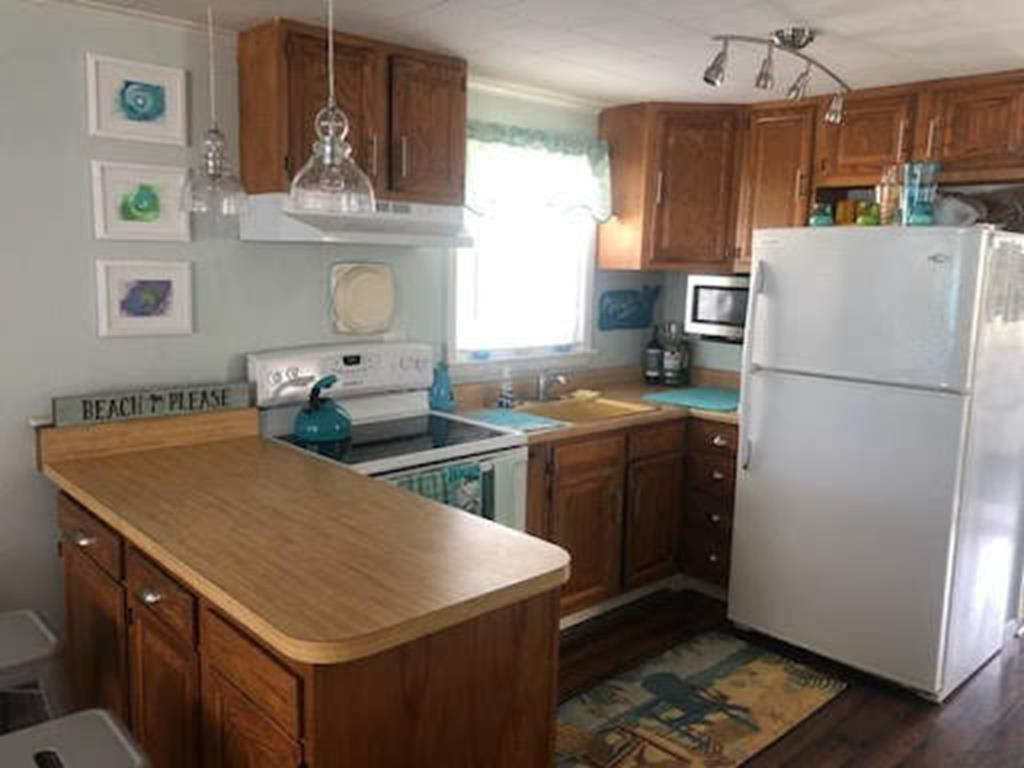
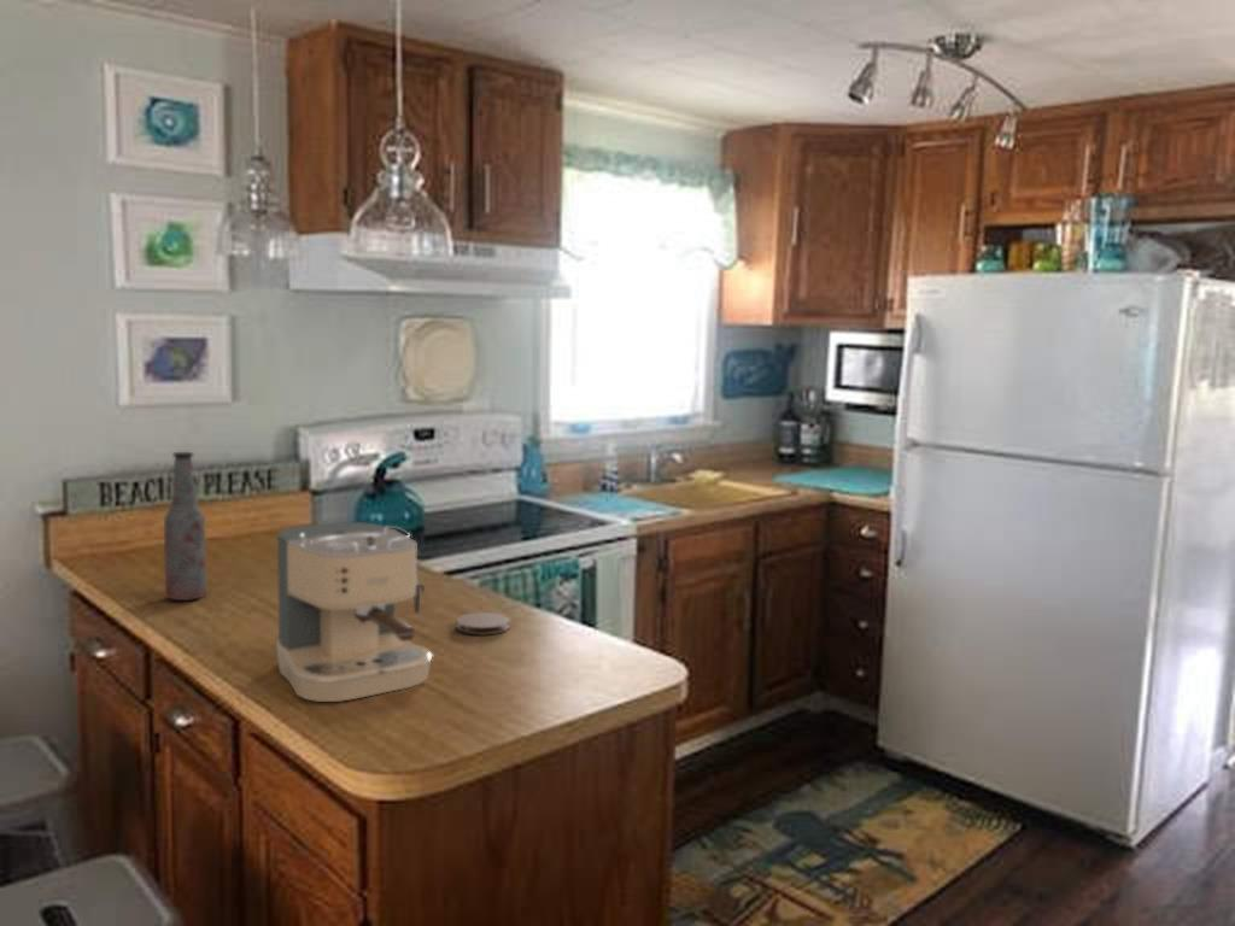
+ coffee maker (357, 604)
+ bottle (185, 526)
+ coaster (482, 622)
